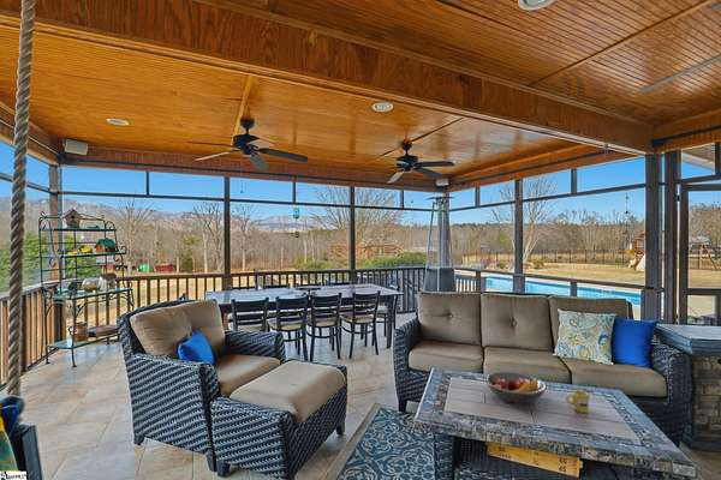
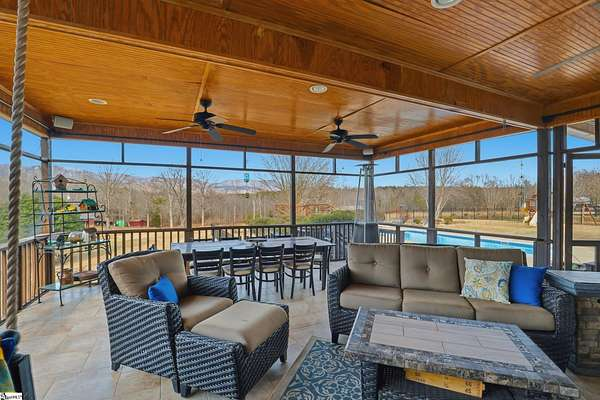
- fruit bowl (514, 386)
- mug (577, 401)
